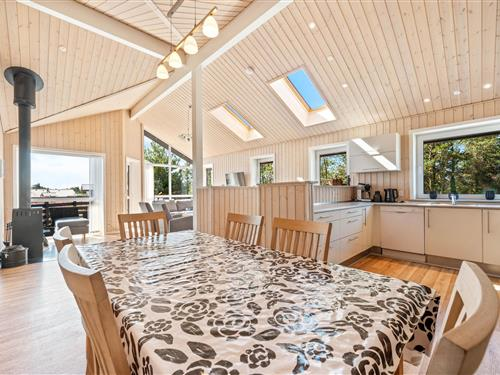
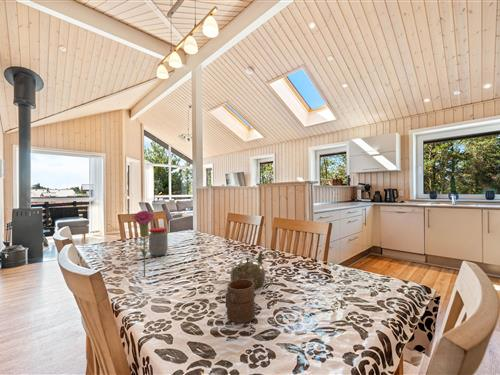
+ jar (158, 241)
+ cup (240, 299)
+ flower (144, 243)
+ teapot (249, 269)
